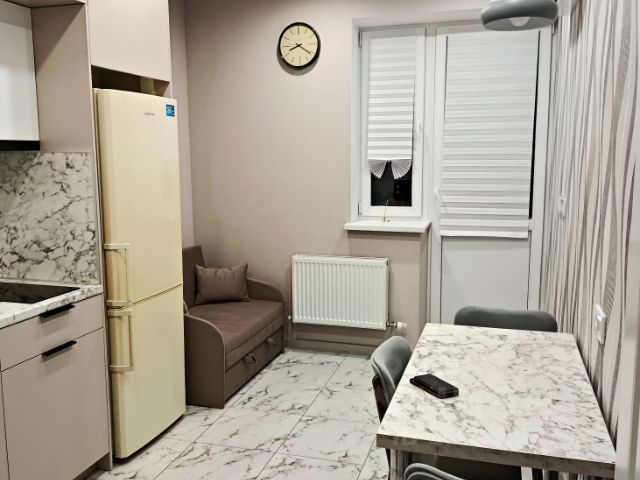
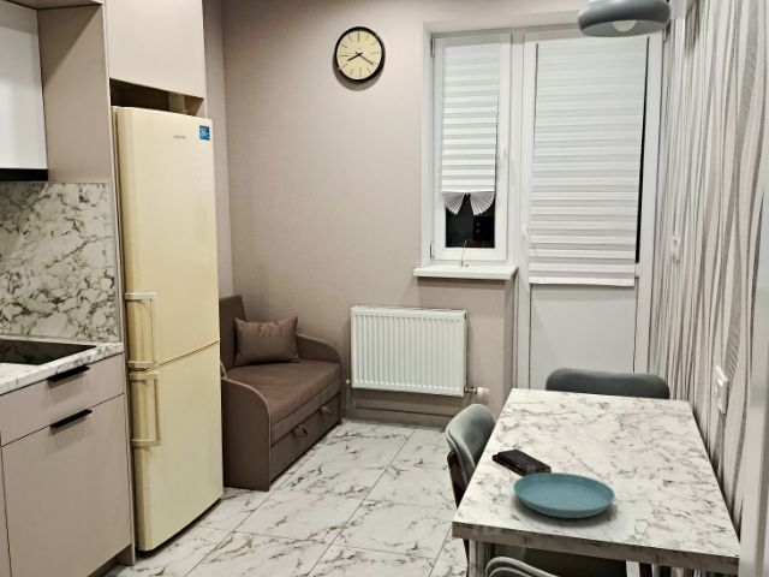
+ saucer (562, 495)
